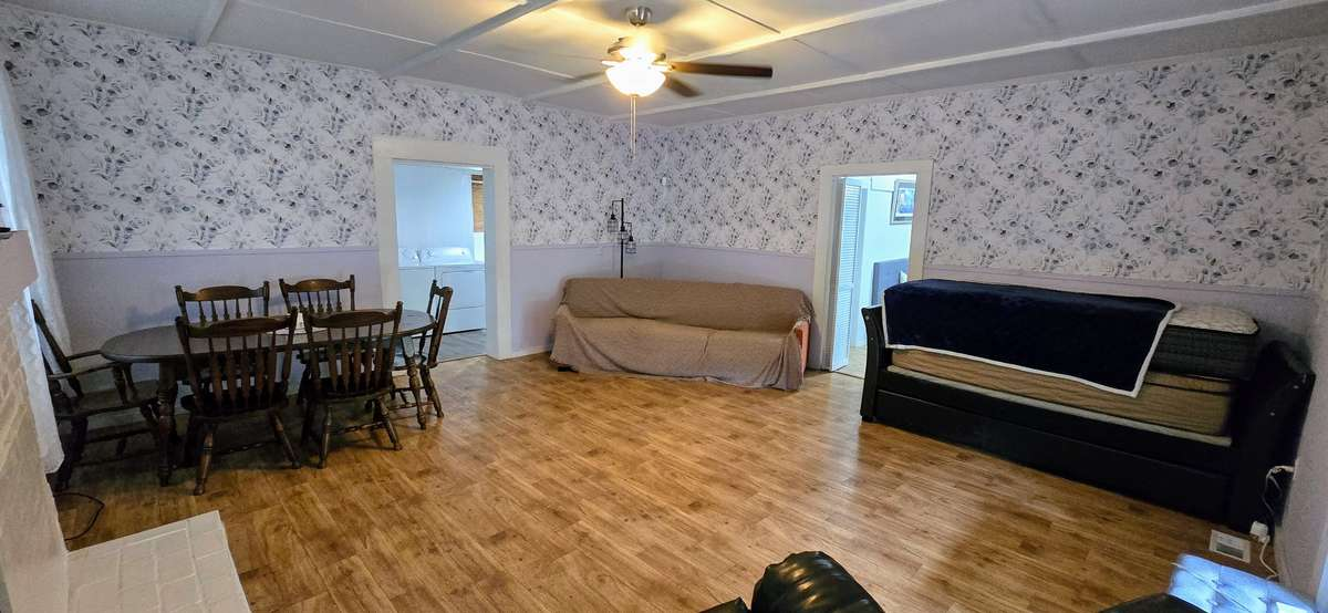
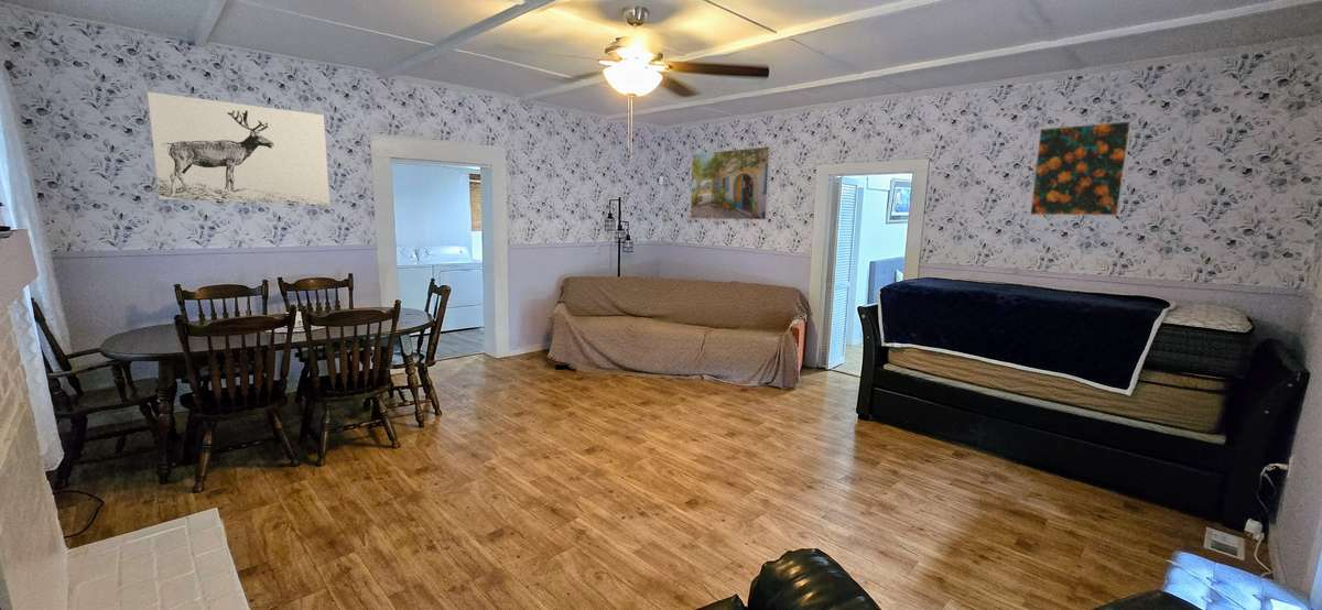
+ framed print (727, 185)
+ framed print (1077, 171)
+ wall art (247, 153)
